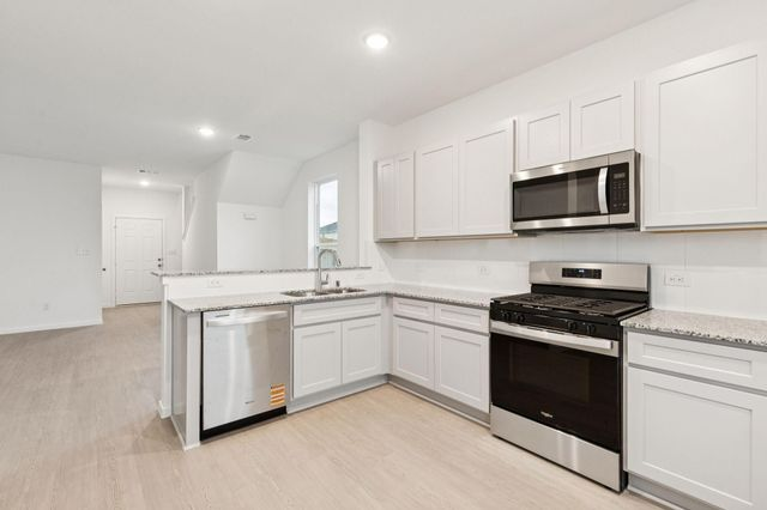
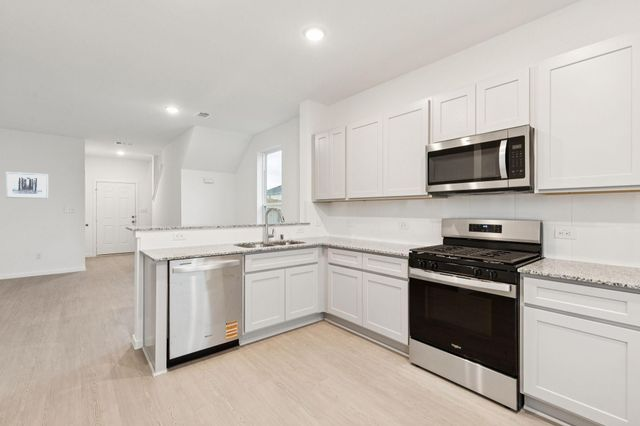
+ wall art (27, 185)
